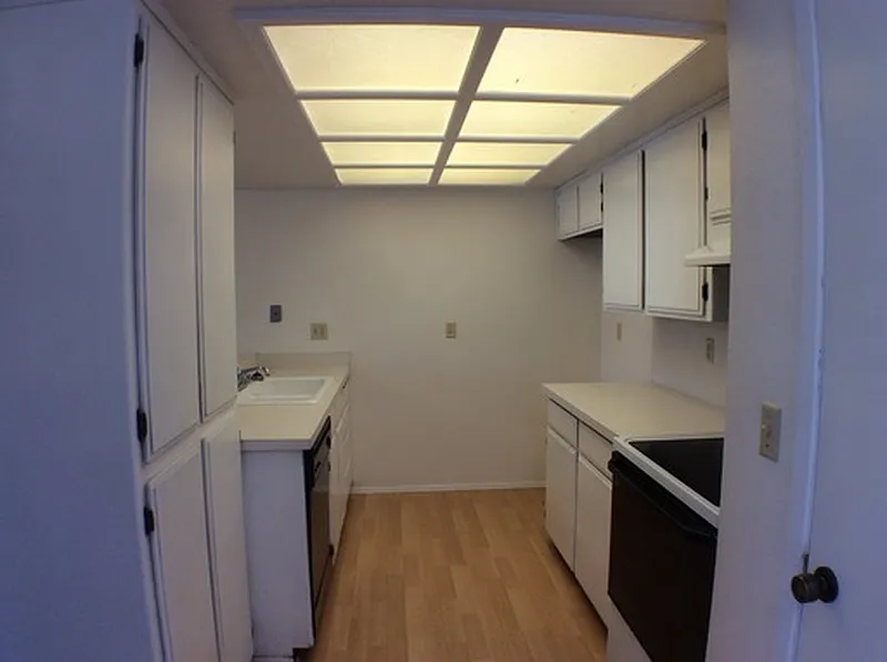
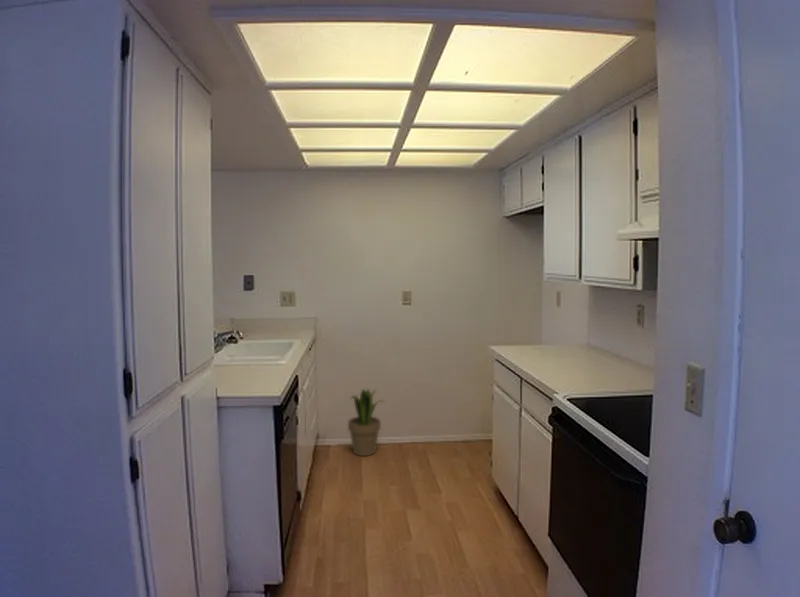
+ potted plant (366, 420)
